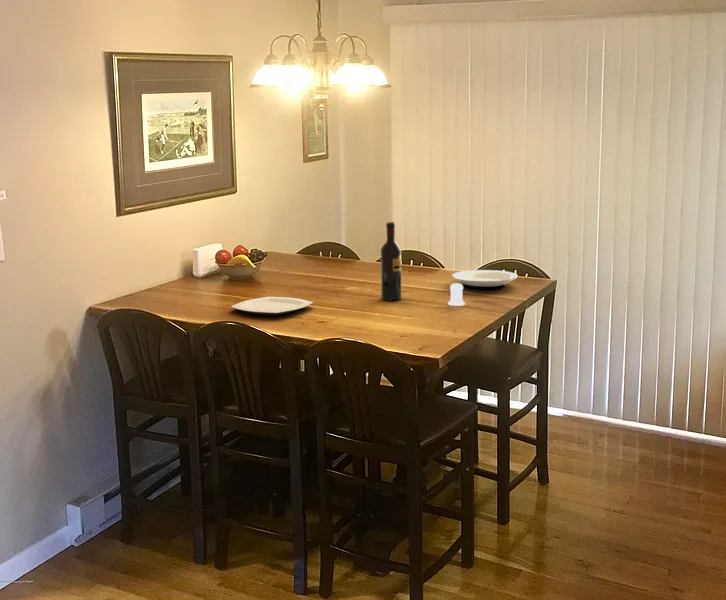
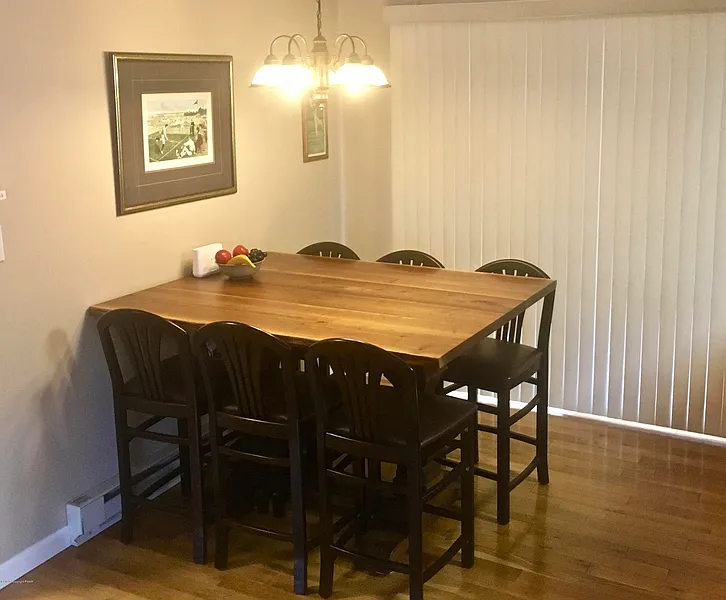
- plate (484, 280)
- wine bottle (391, 260)
- salt shaker (456, 293)
- plate (272, 306)
